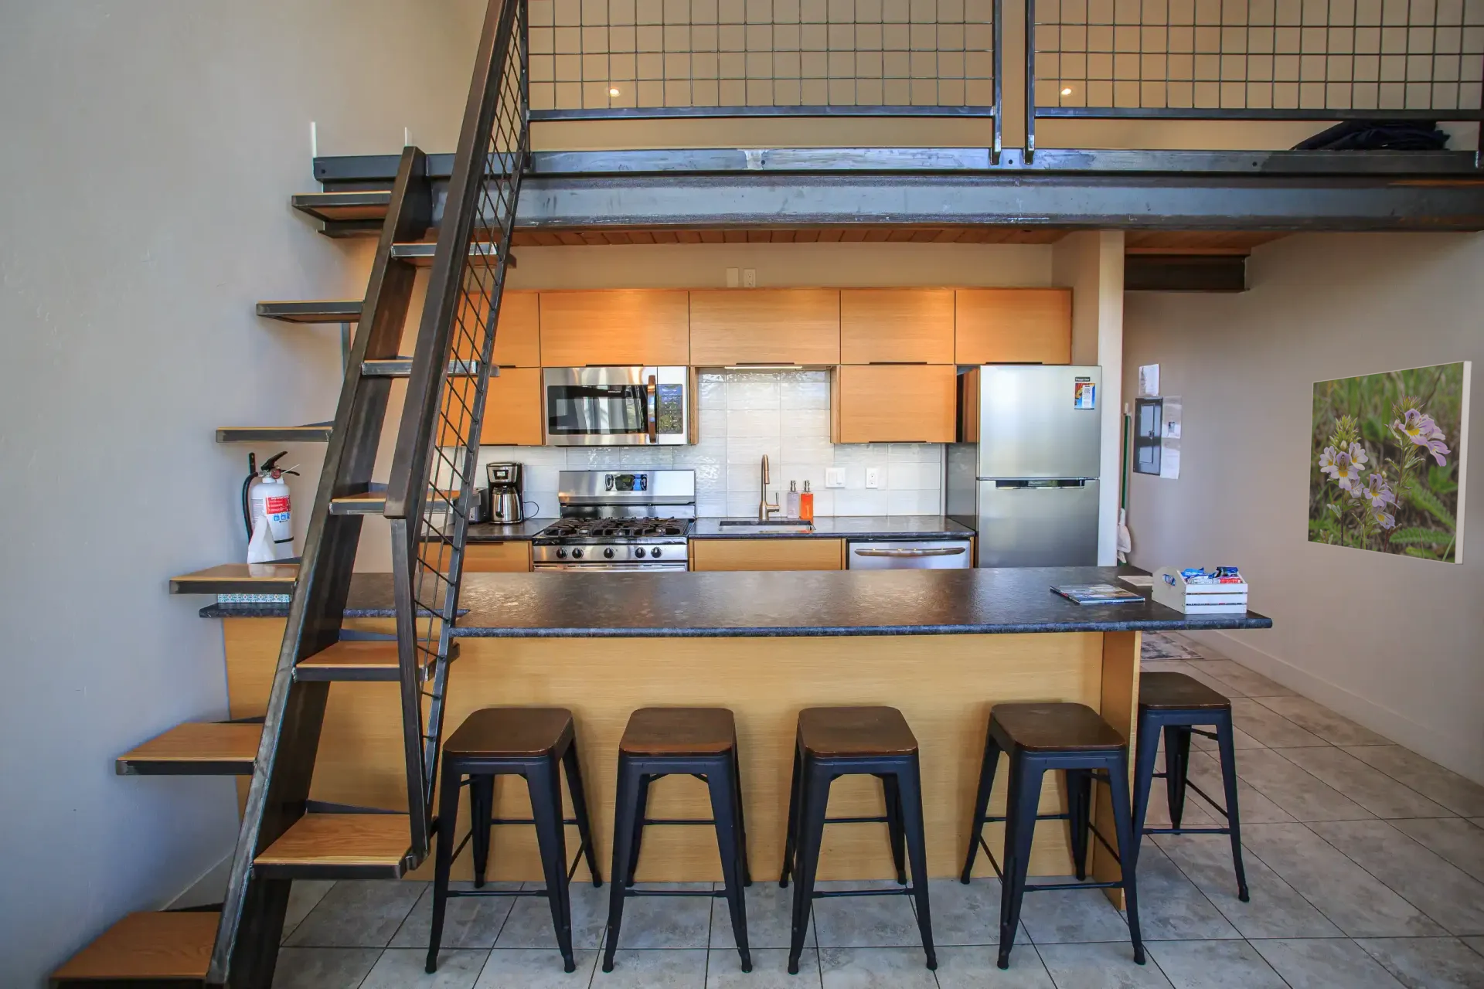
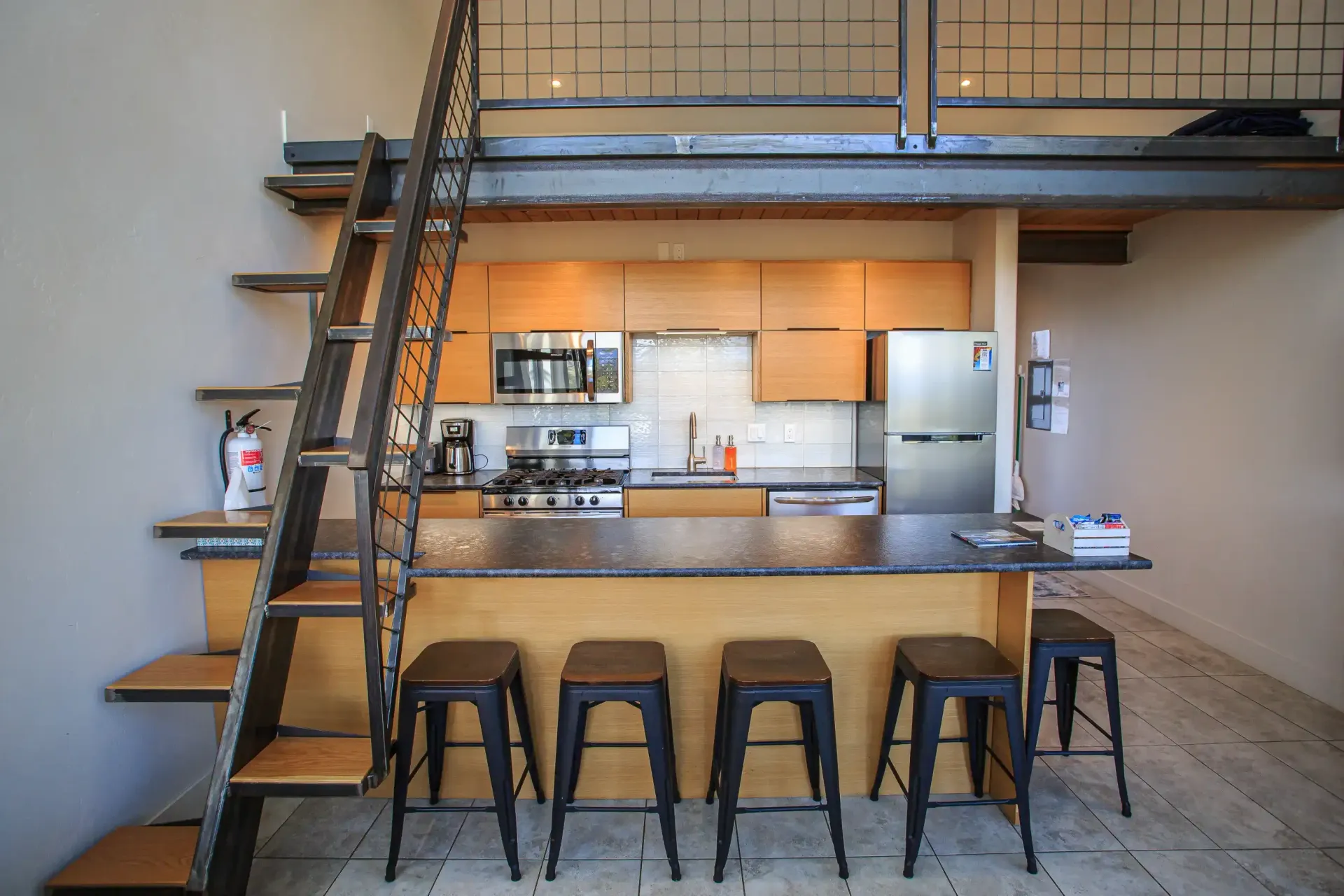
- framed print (1379, 462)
